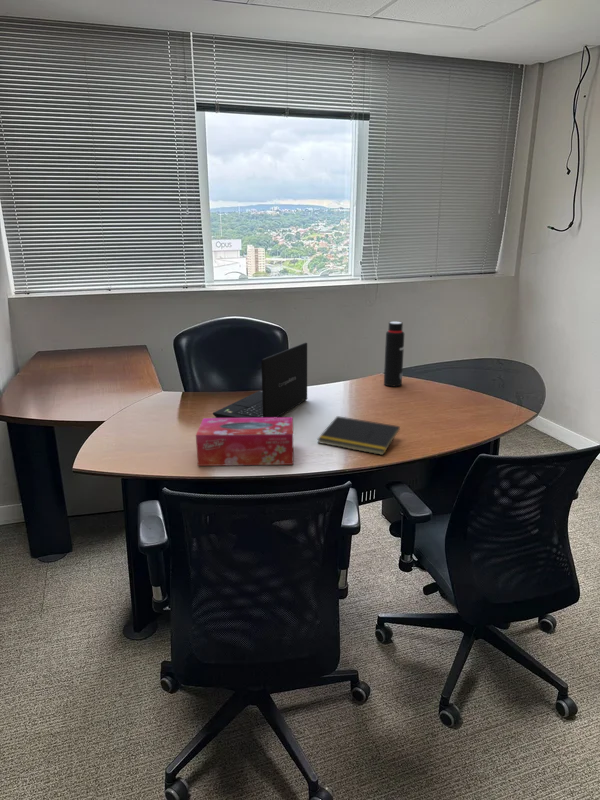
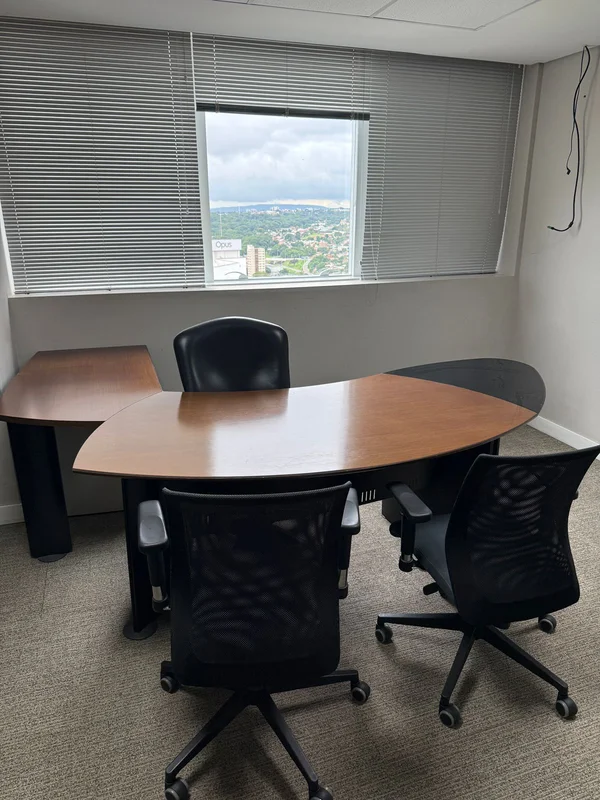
- notepad (358, 434)
- water bottle (395, 353)
- tissue box (246, 440)
- laptop (262, 379)
